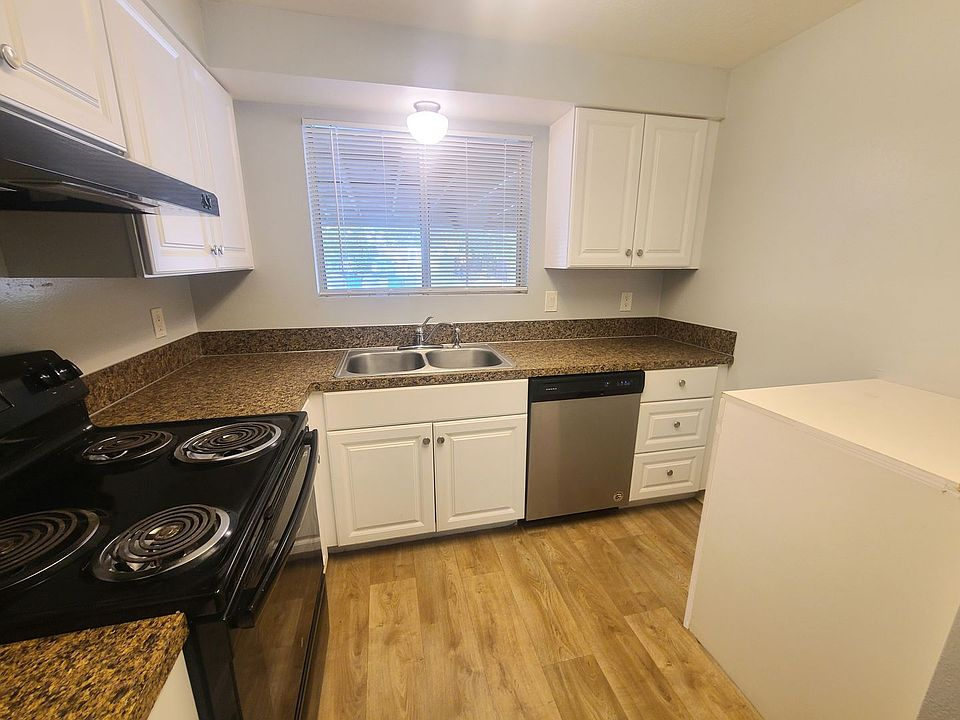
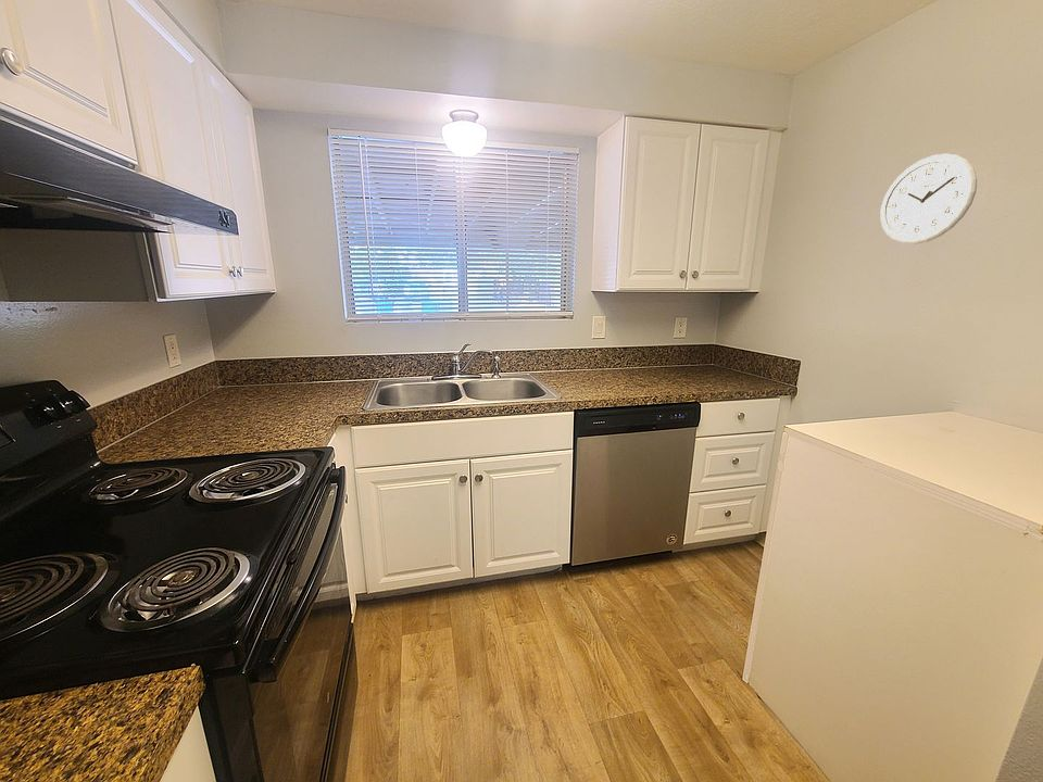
+ wall clock (922, 200)
